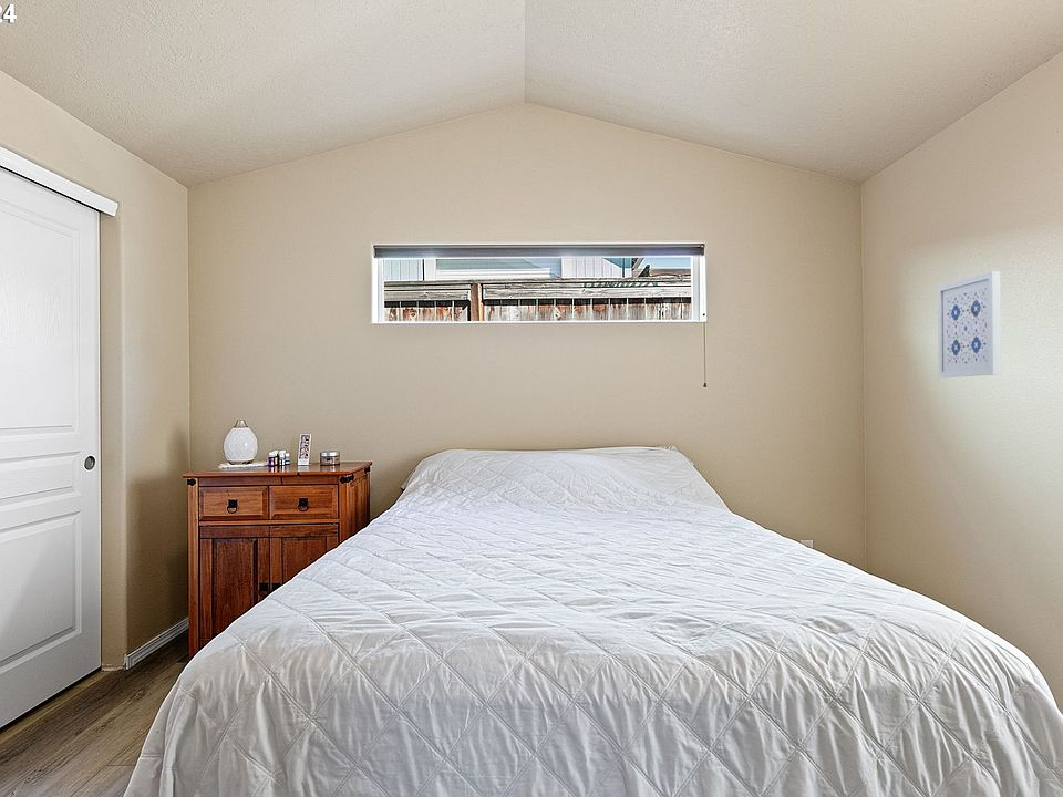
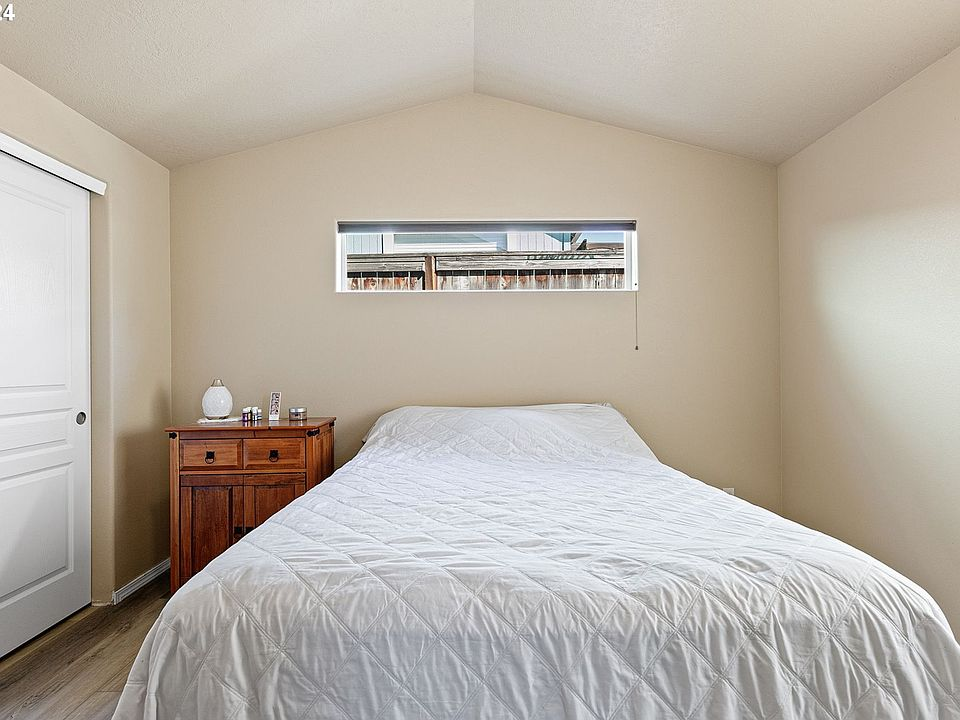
- wall art (967, 328)
